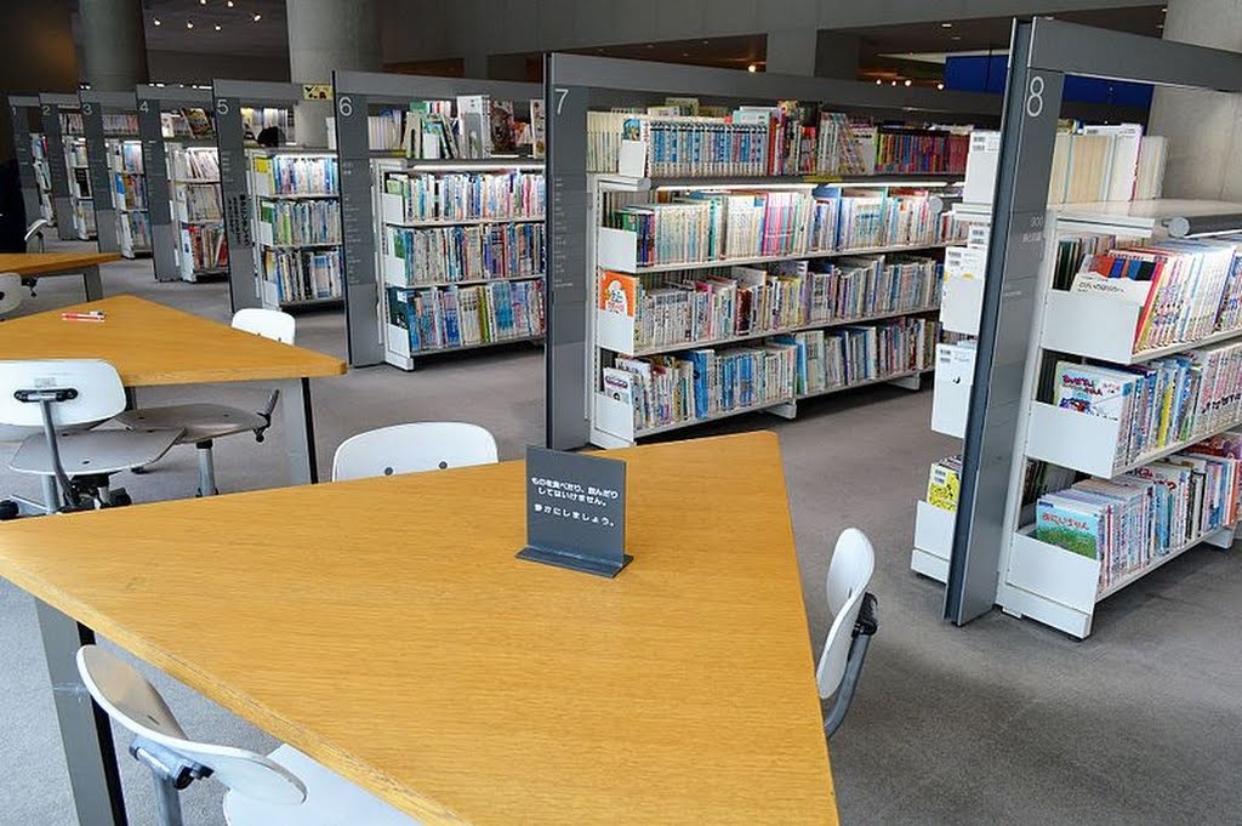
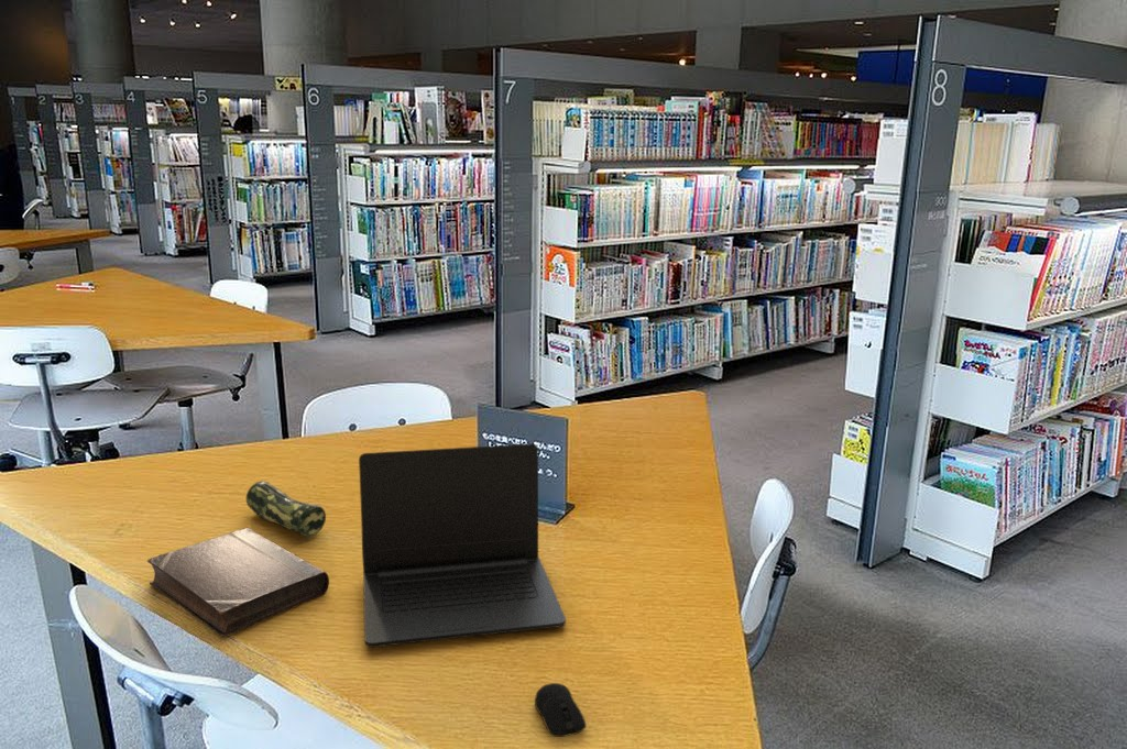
+ computer mouse (558, 705)
+ book (238, 575)
+ pencil case (286, 509)
+ laptop (458, 537)
